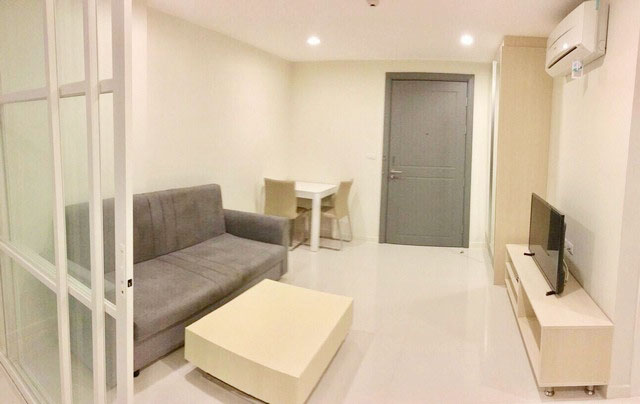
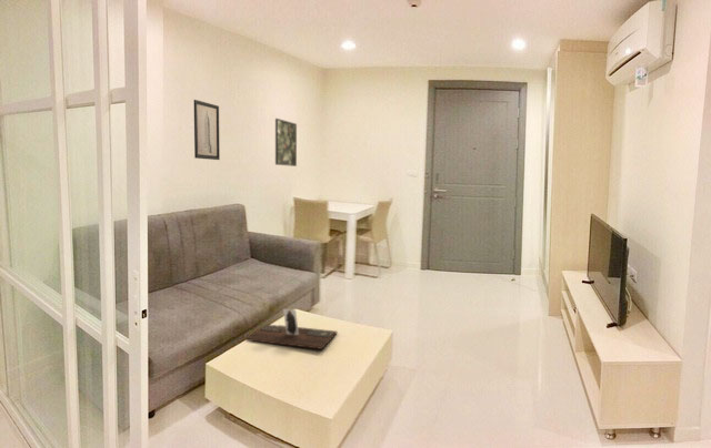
+ wall art (207, 131)
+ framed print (286, 143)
+ decorative tray (292, 322)
